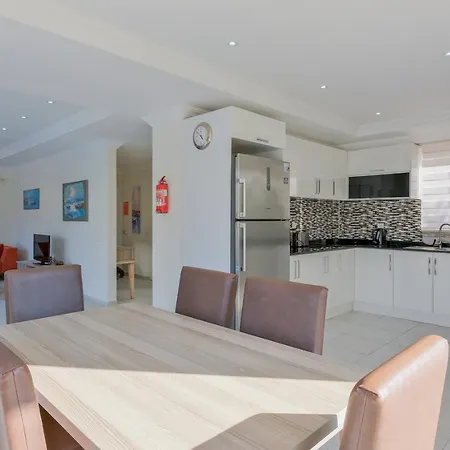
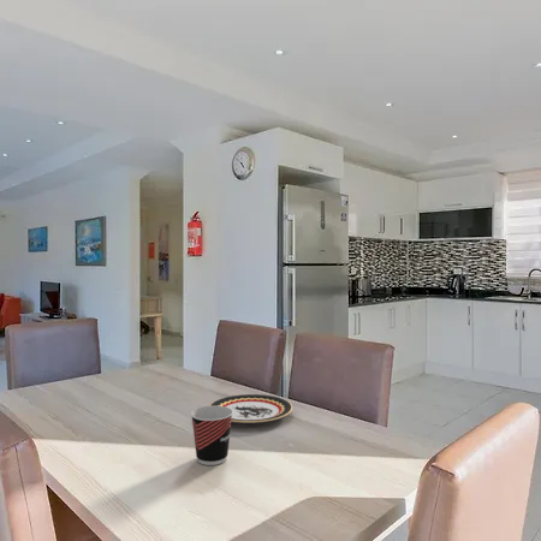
+ cup (212, 435)
+ plate (250, 410)
